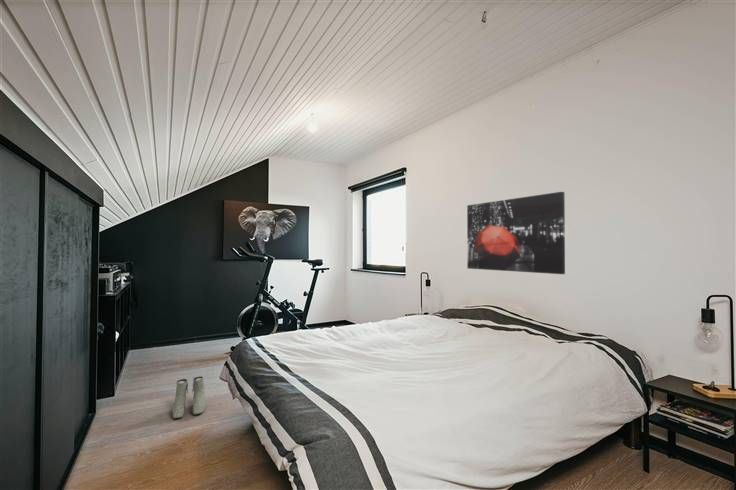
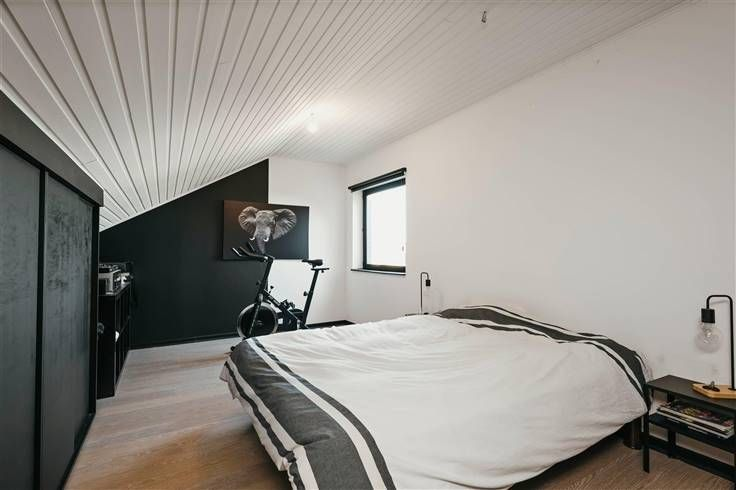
- boots (193, 396)
- wall art (509, 235)
